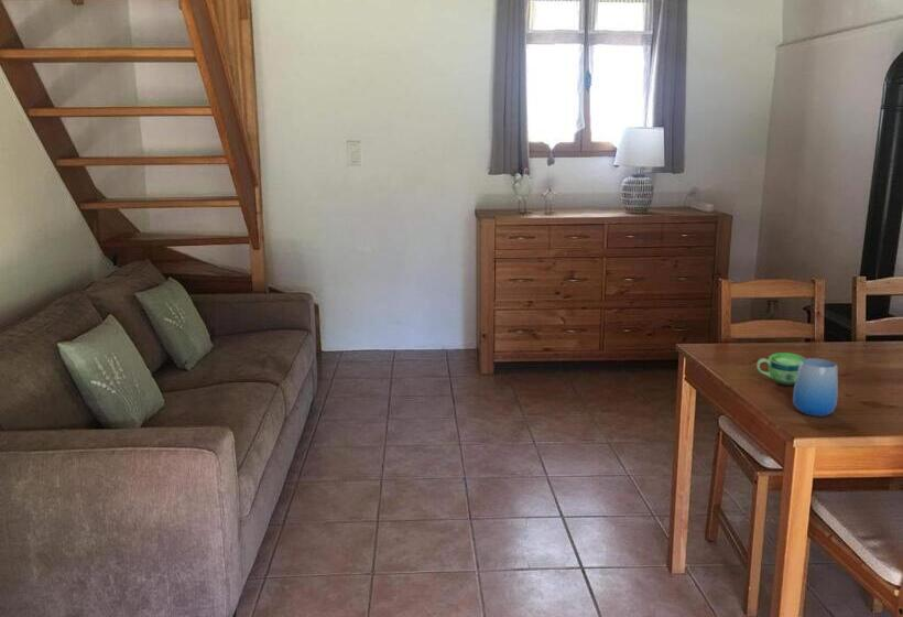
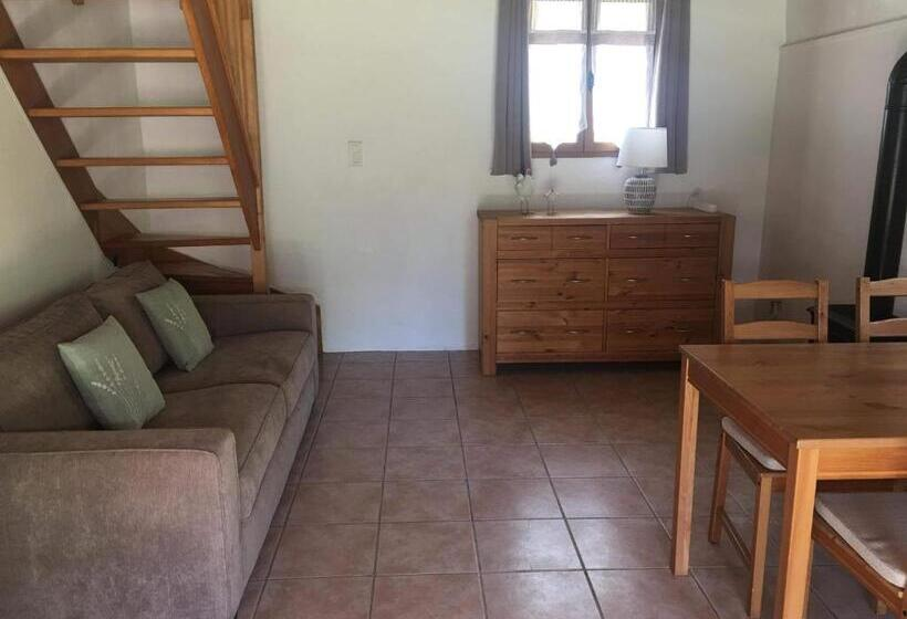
- cup (781, 369)
- cup (815, 387)
